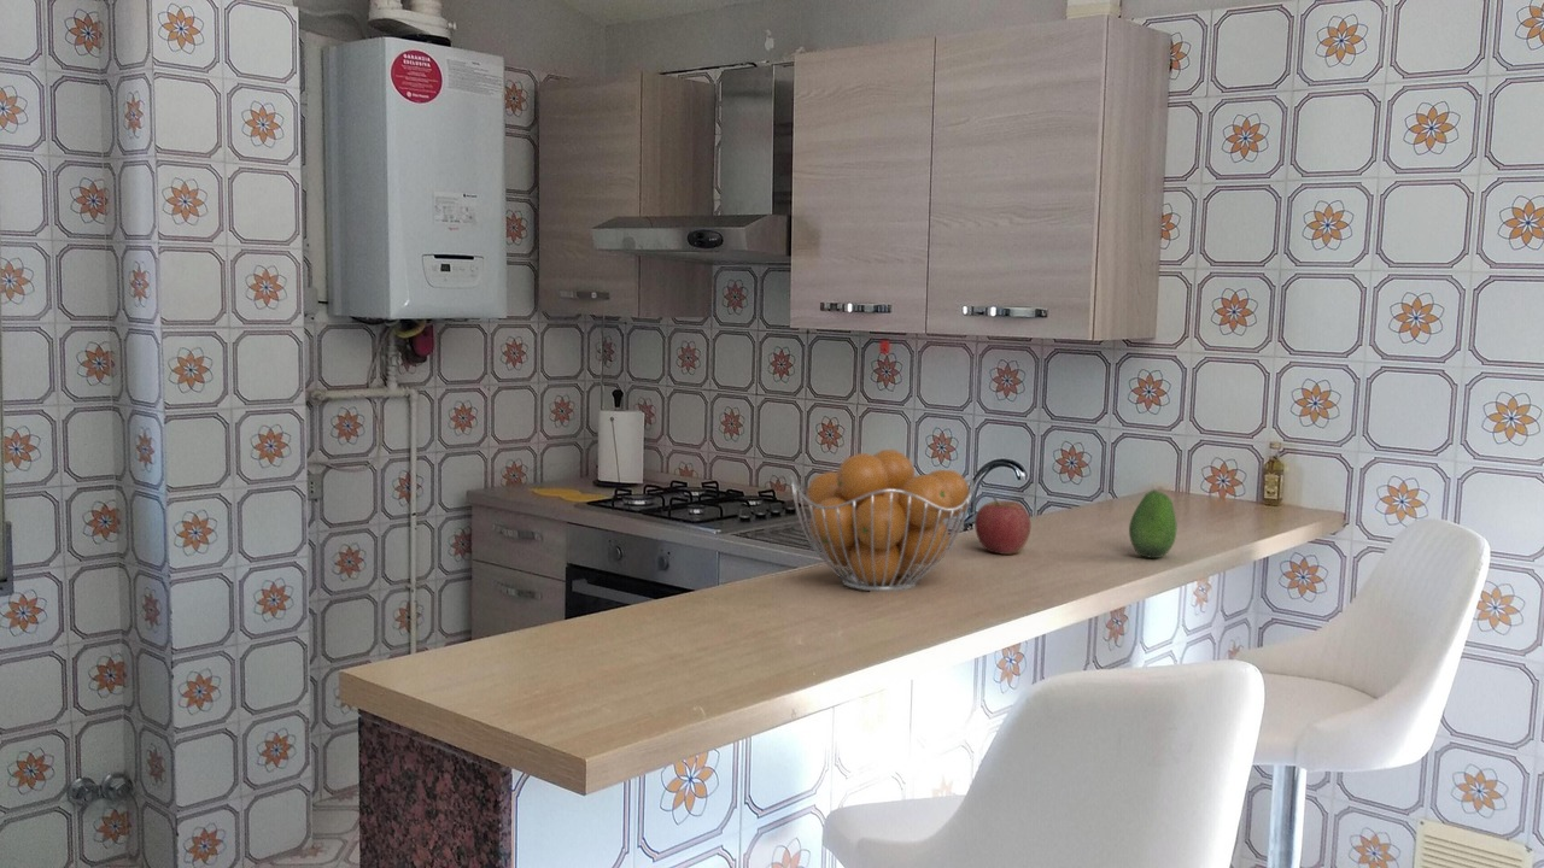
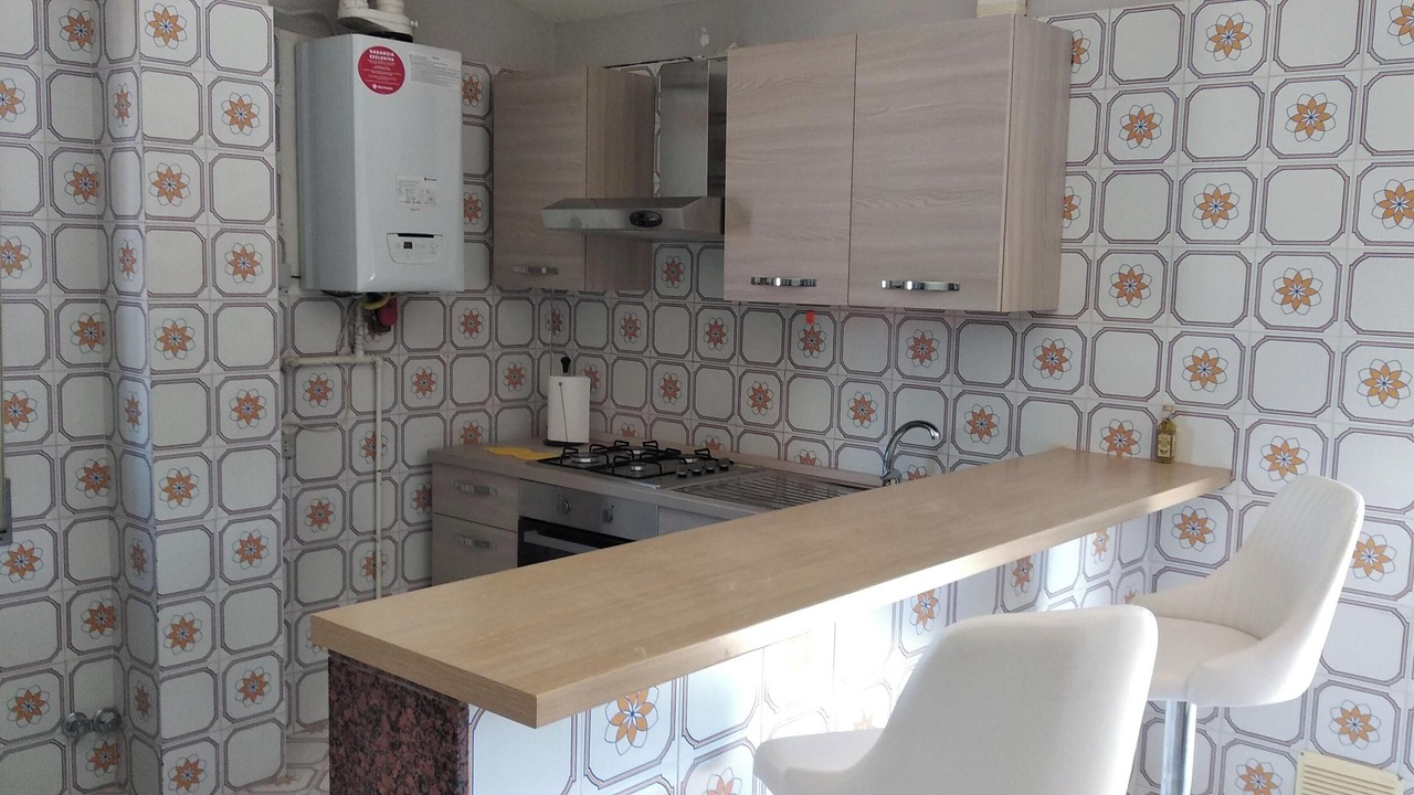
- apple (1002, 523)
- fruit (1152, 523)
- fruit basket (881, 517)
